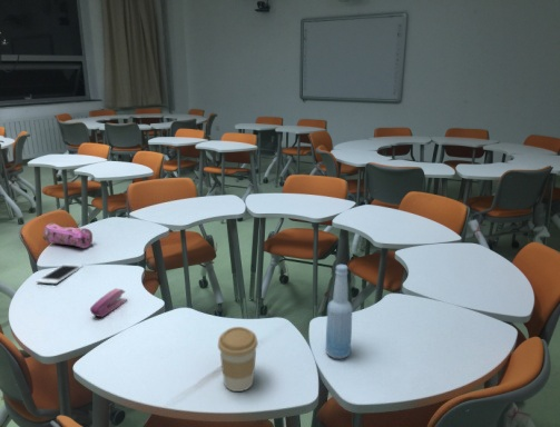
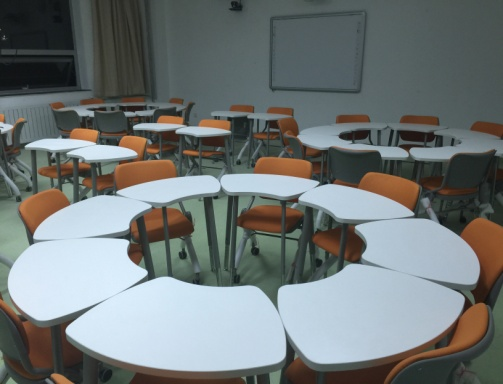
- stapler (108, 301)
- pencil case (68, 235)
- coffee cup (238, 358)
- bottle (340, 310)
- cell phone (60, 272)
